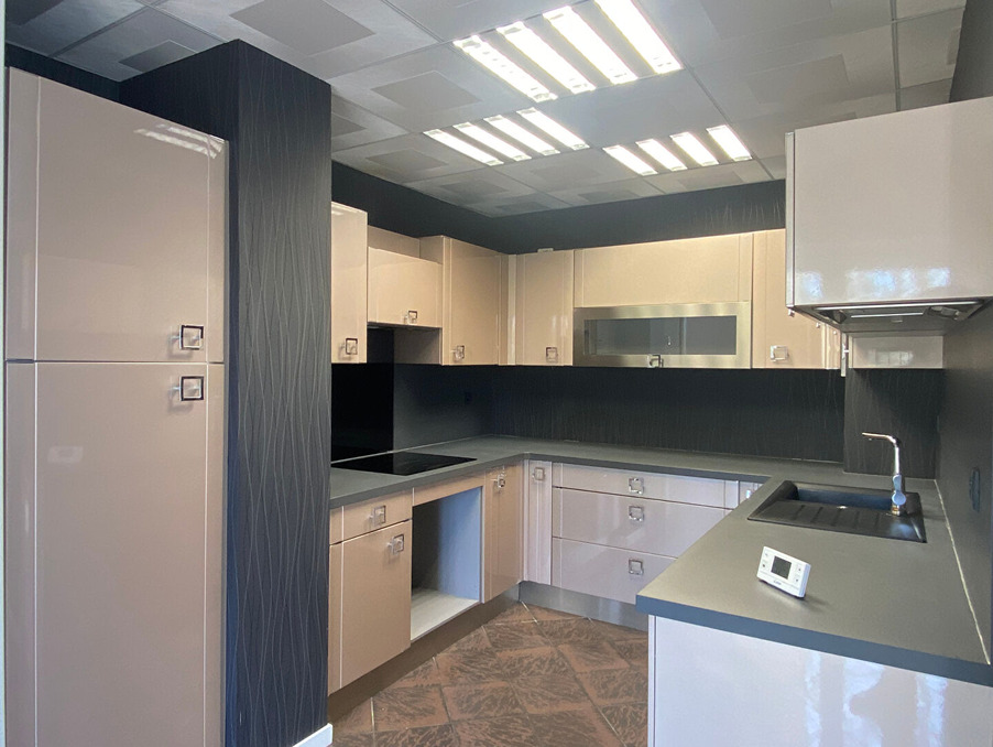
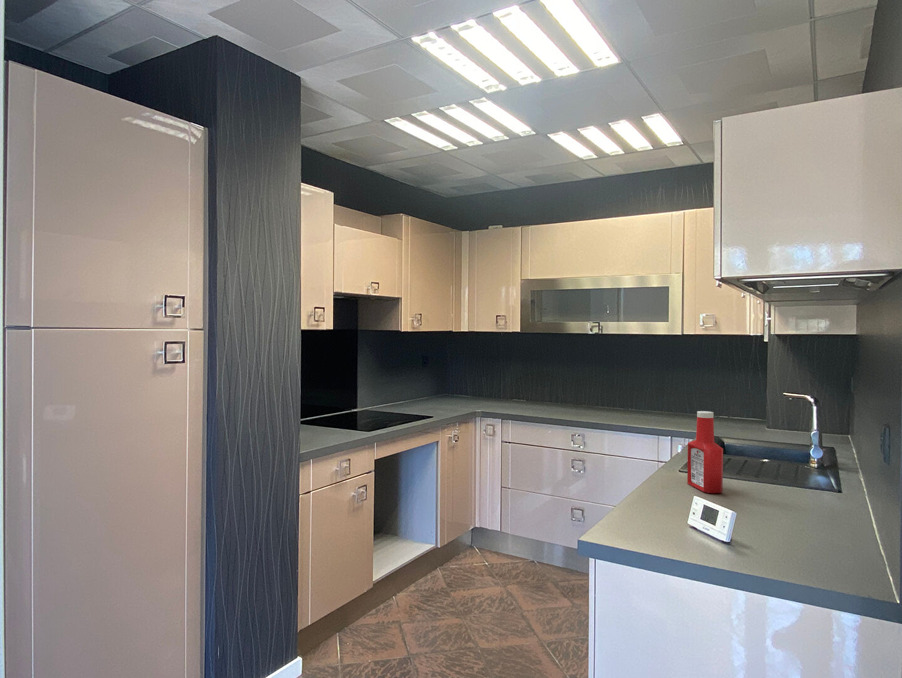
+ soap bottle (704, 449)
